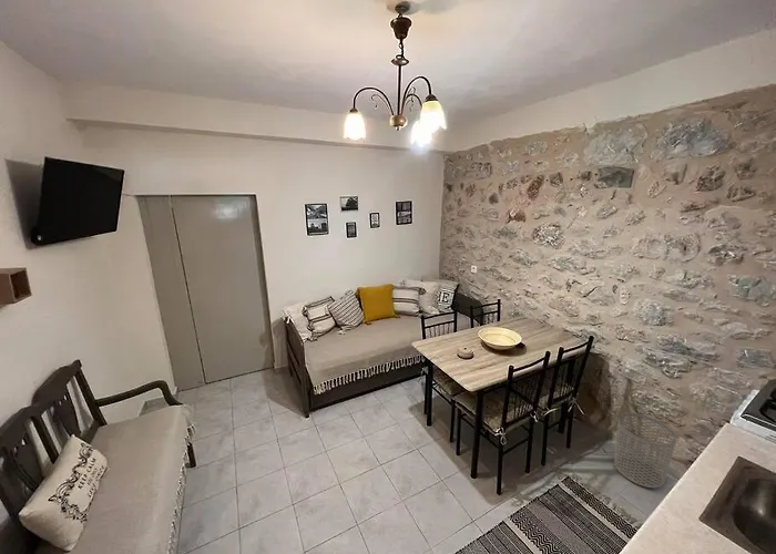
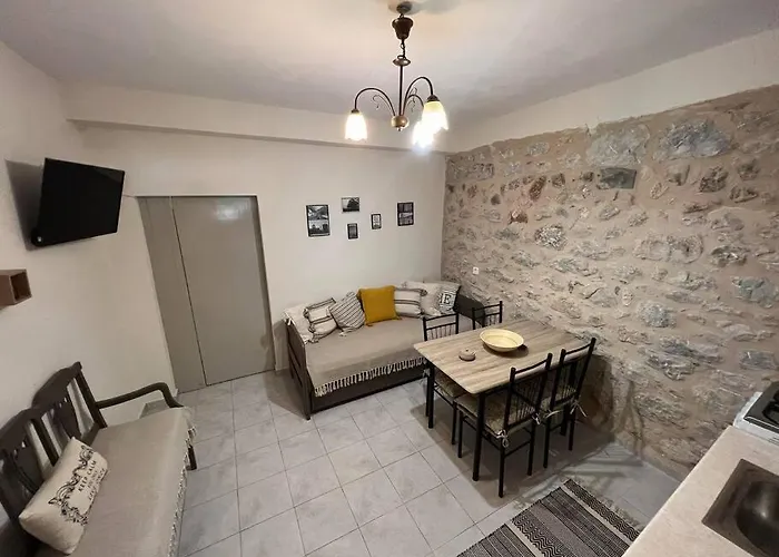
- waste bin (642, 449)
